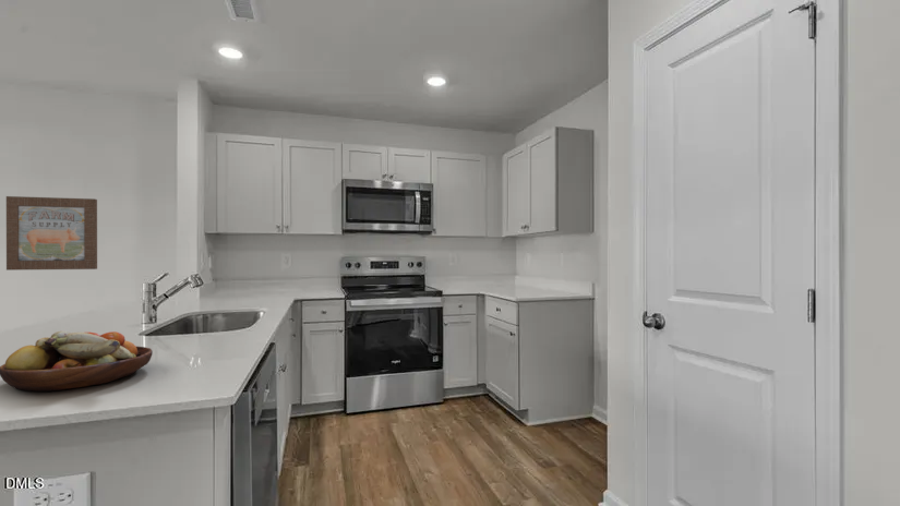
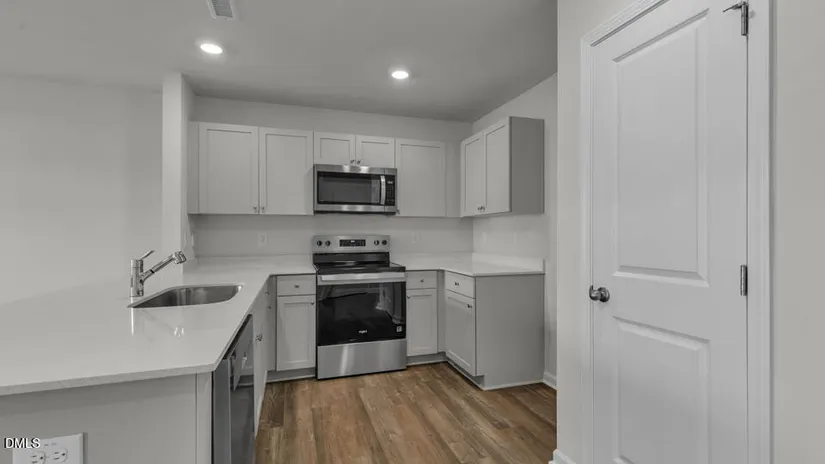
- wall art (52, 233)
- fruit bowl (83, 352)
